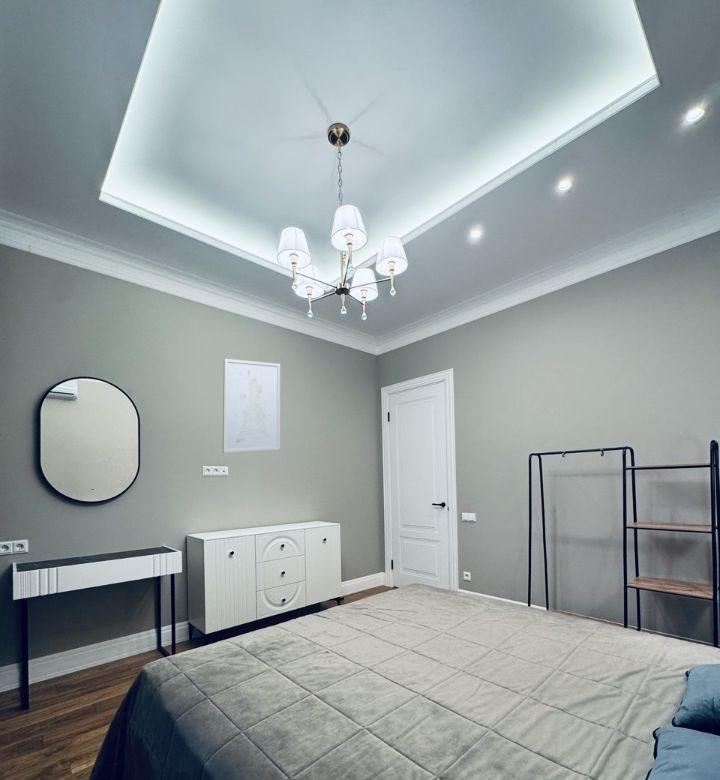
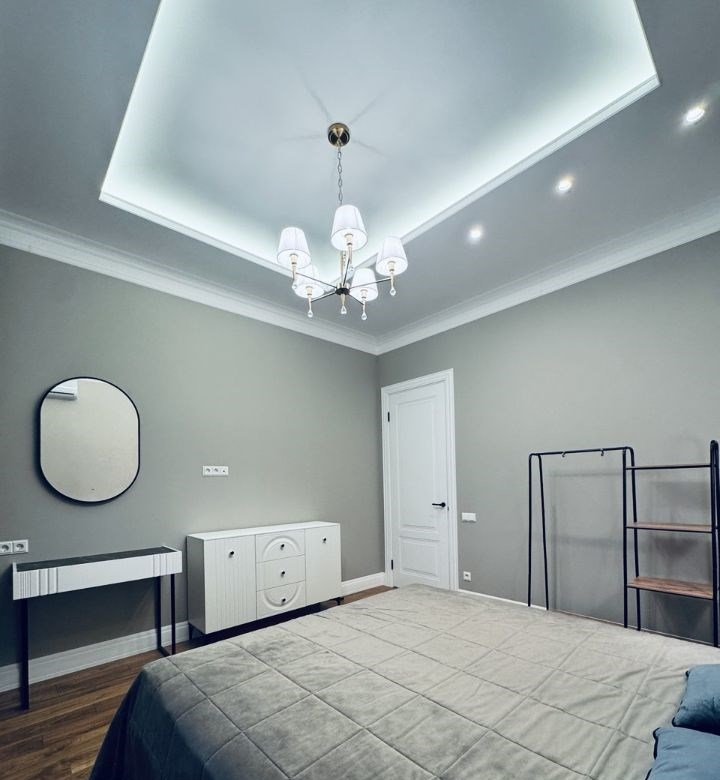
- wall art (252, 405)
